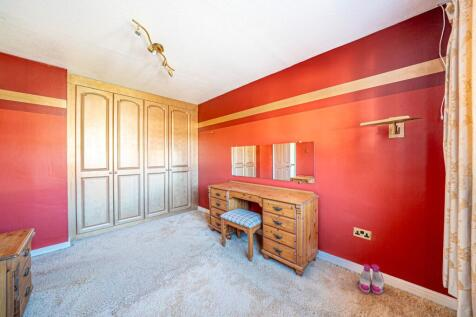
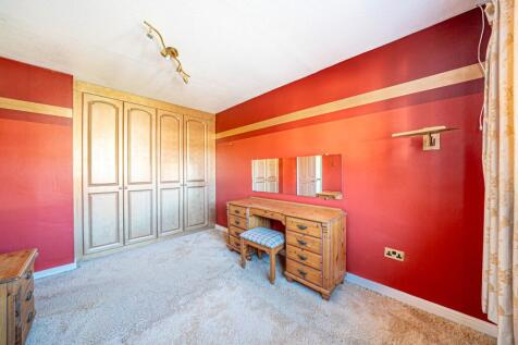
- boots (370, 276)
